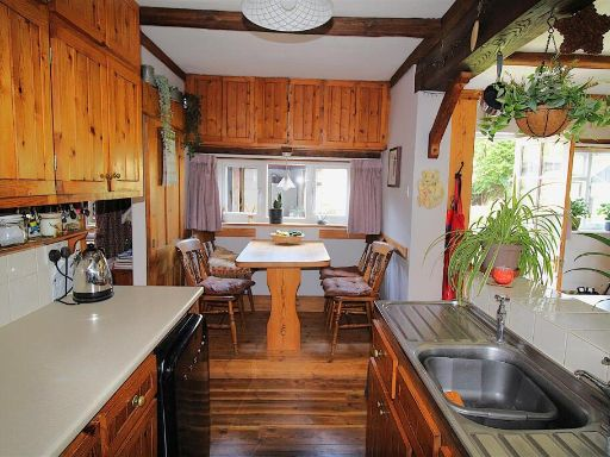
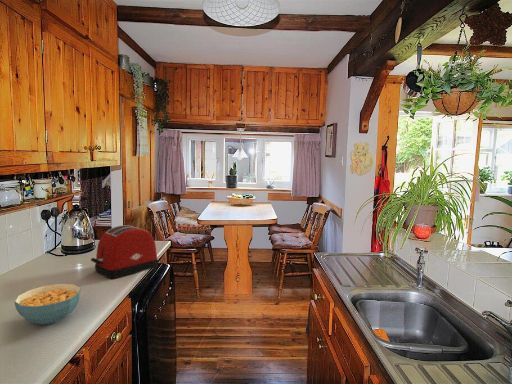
+ toaster (127, 247)
+ cereal bowl (49, 307)
